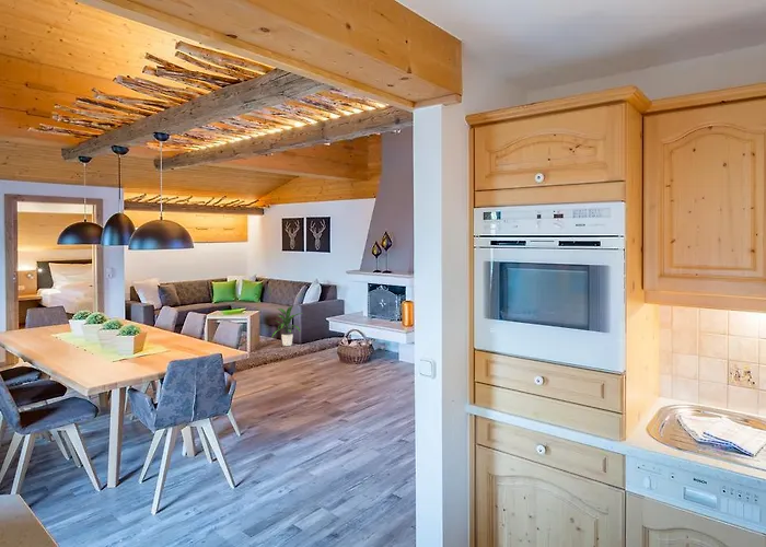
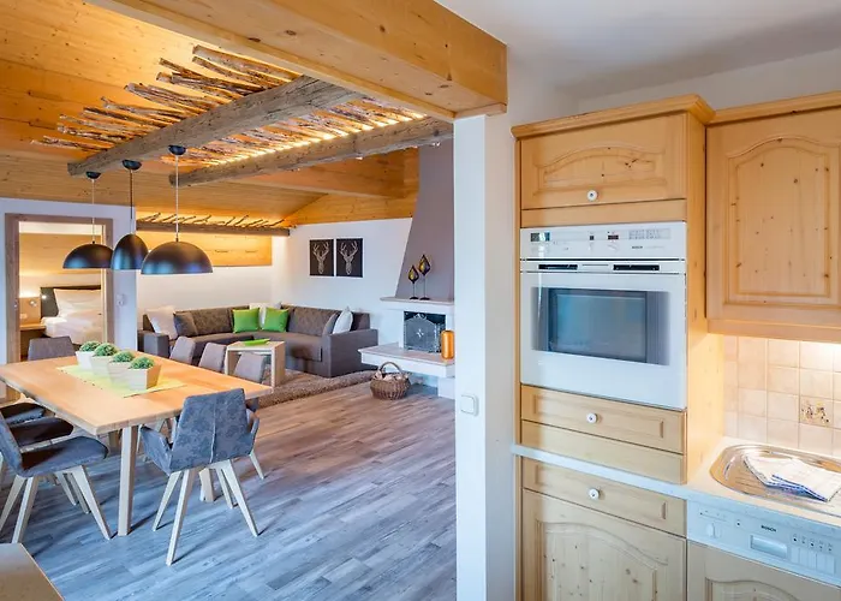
- indoor plant (286, 325)
